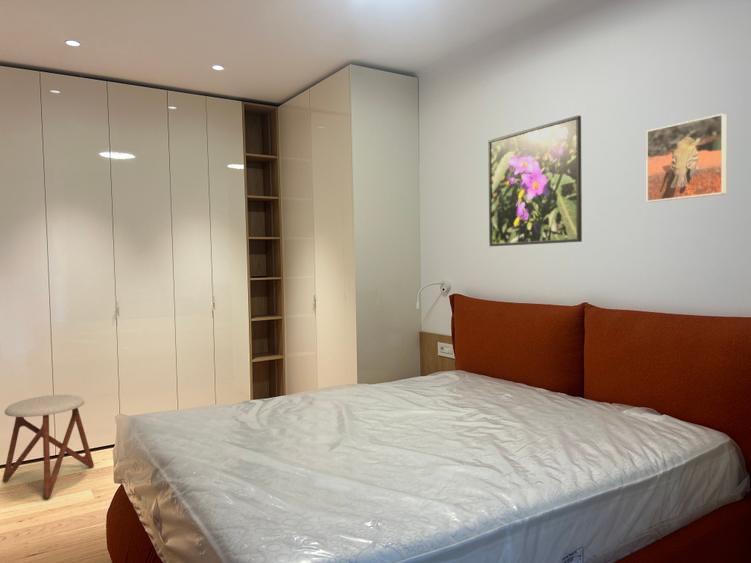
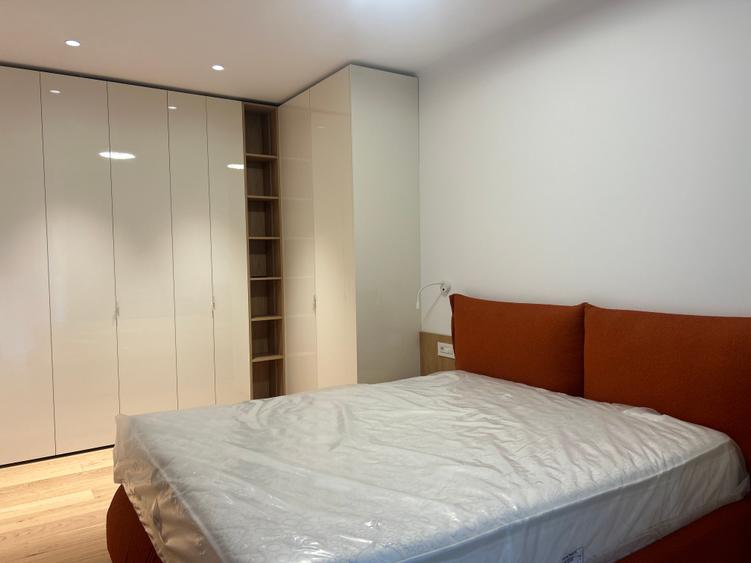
- stool (53, 440)
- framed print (531, 186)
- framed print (684, 160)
